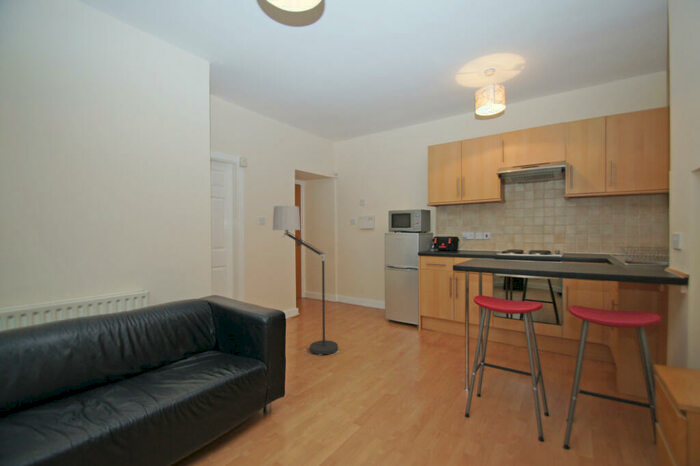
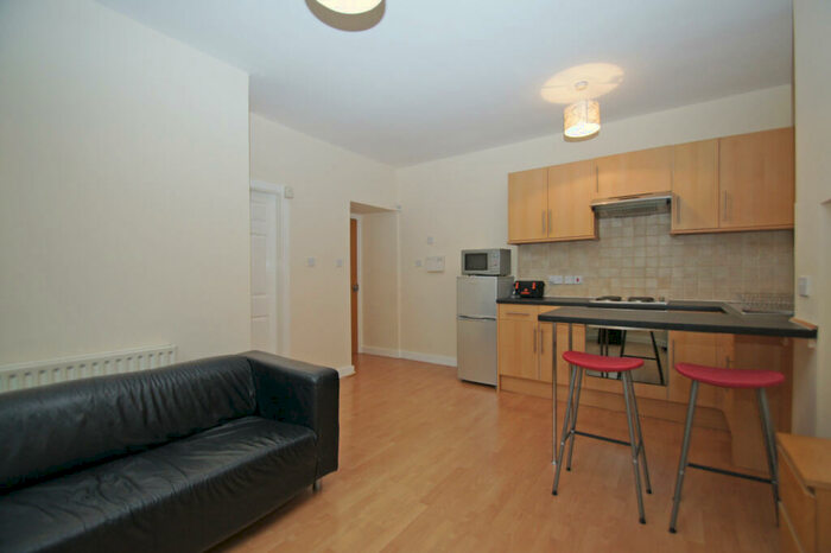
- floor lamp (322, 276)
